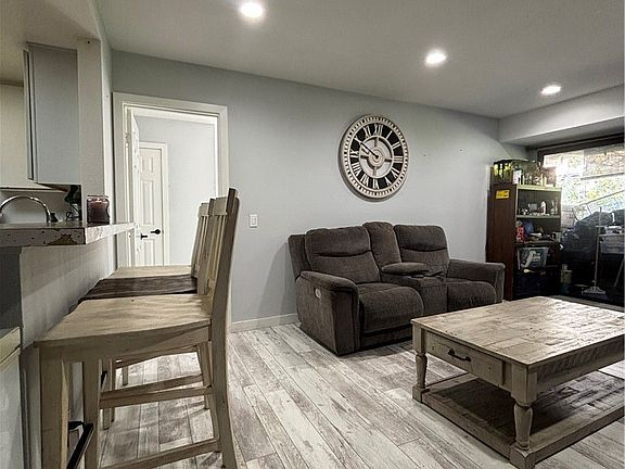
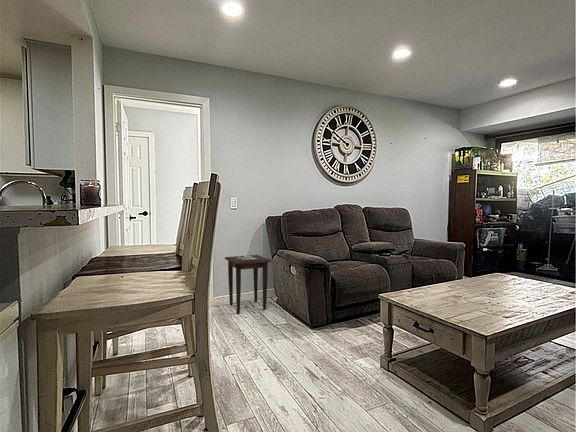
+ side table (254, 282)
